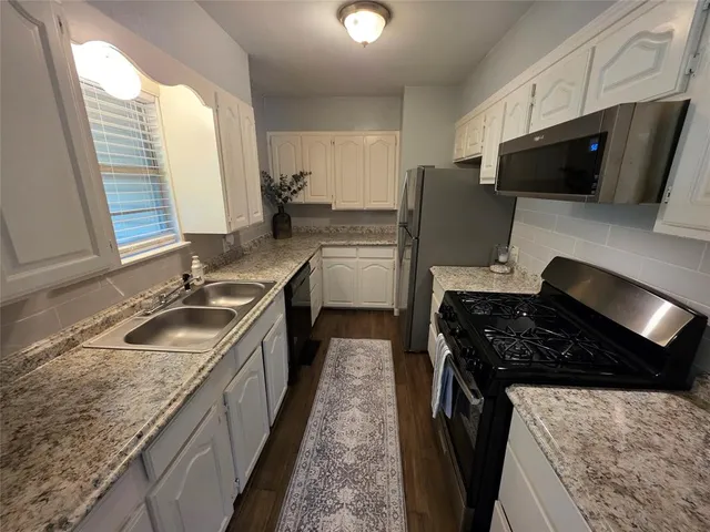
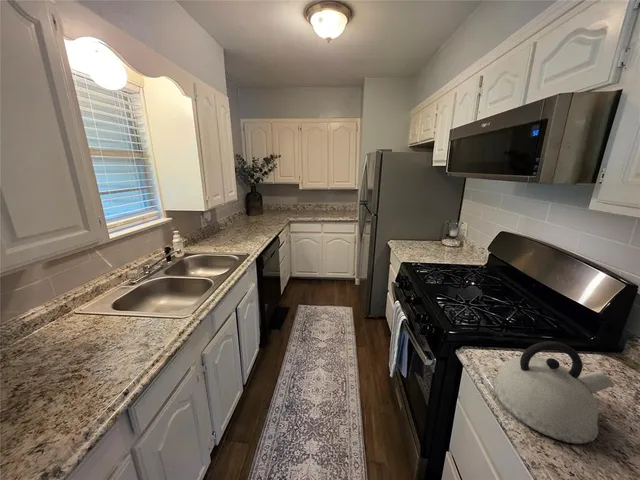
+ kettle (553, 374)
